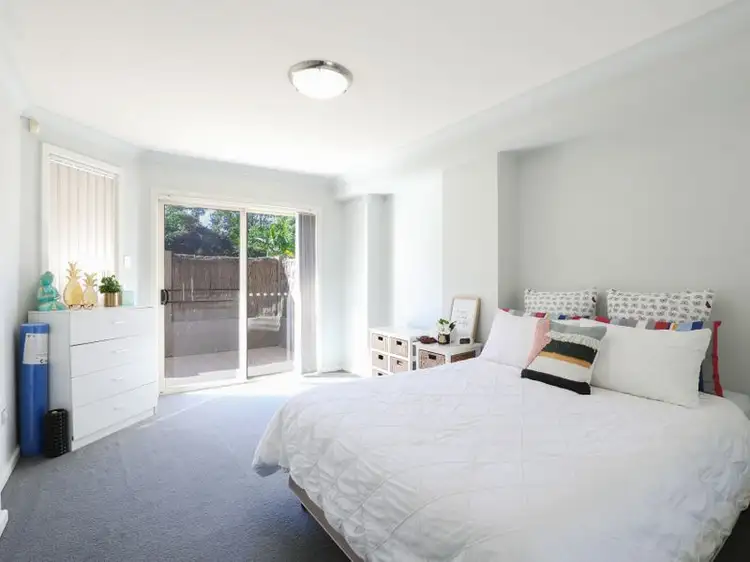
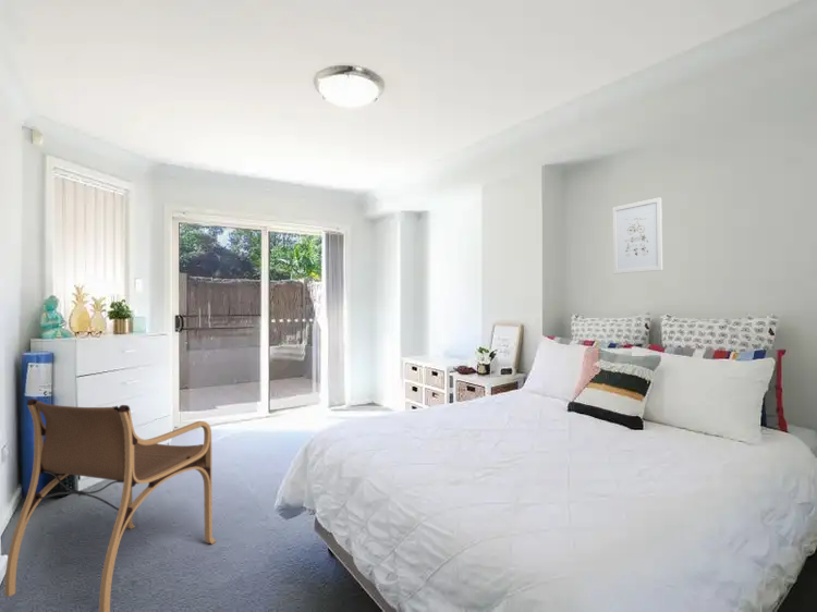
+ wall art (636, 237)
+ armchair (121, 478)
